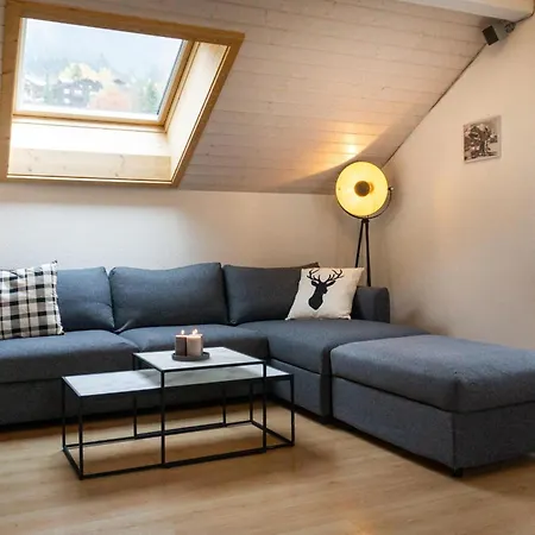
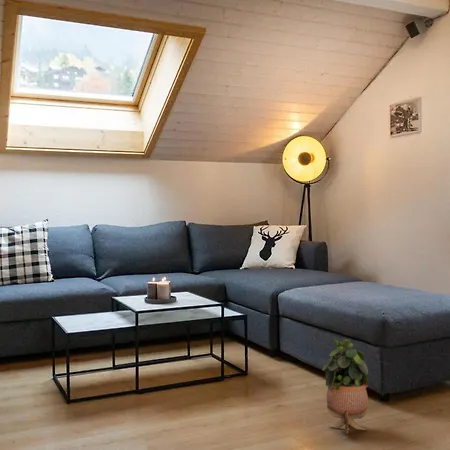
+ potted plant (346, 382)
